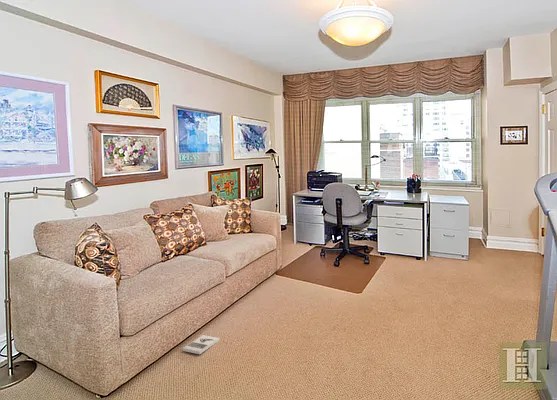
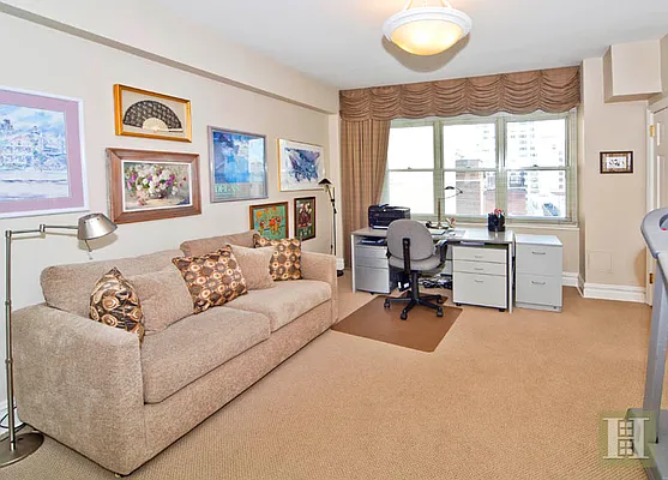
- book (201, 344)
